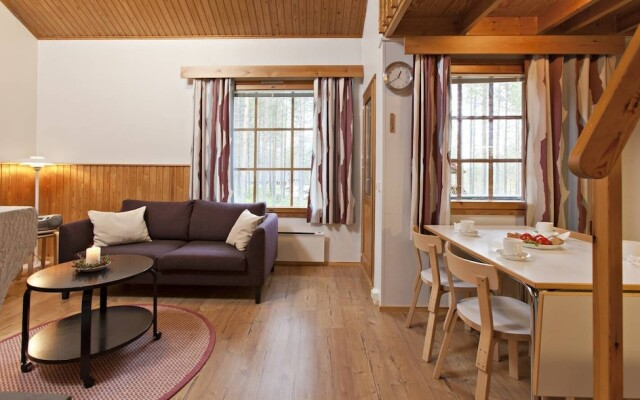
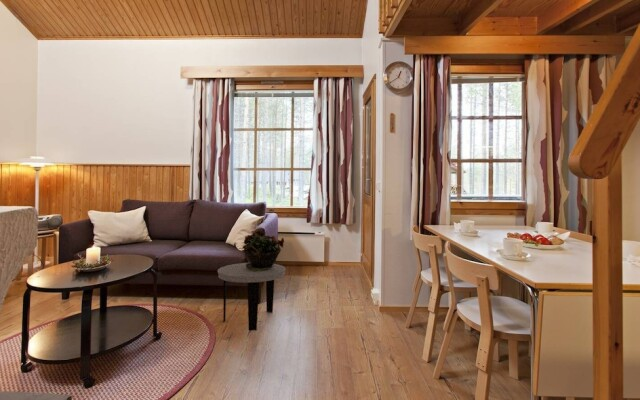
+ side table (251, 294)
+ potted plant (263, 248)
